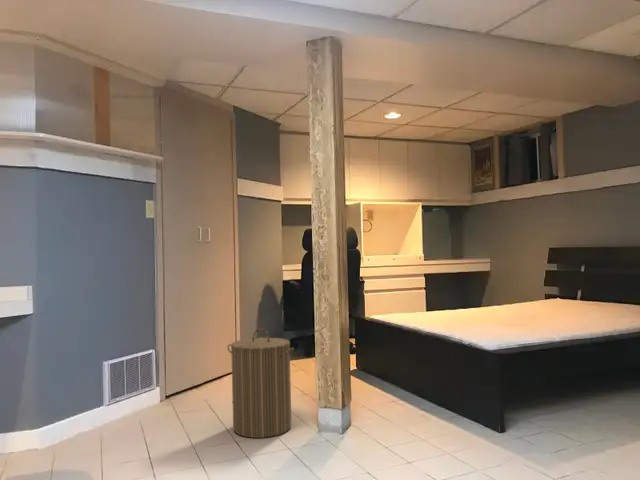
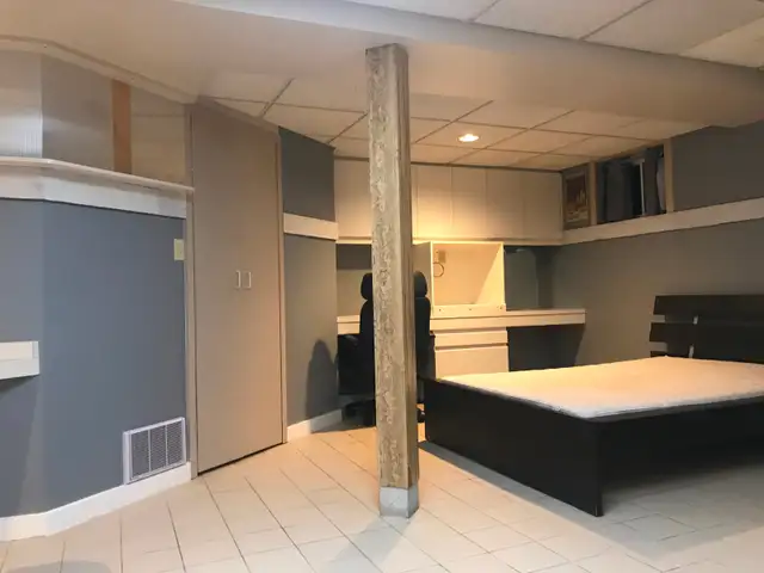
- laundry hamper (261, 378)
